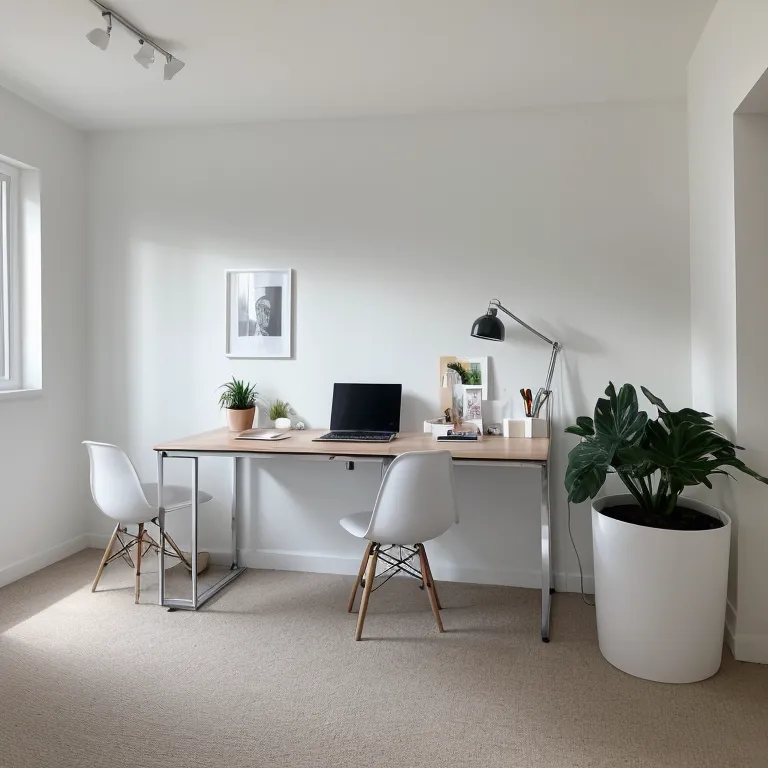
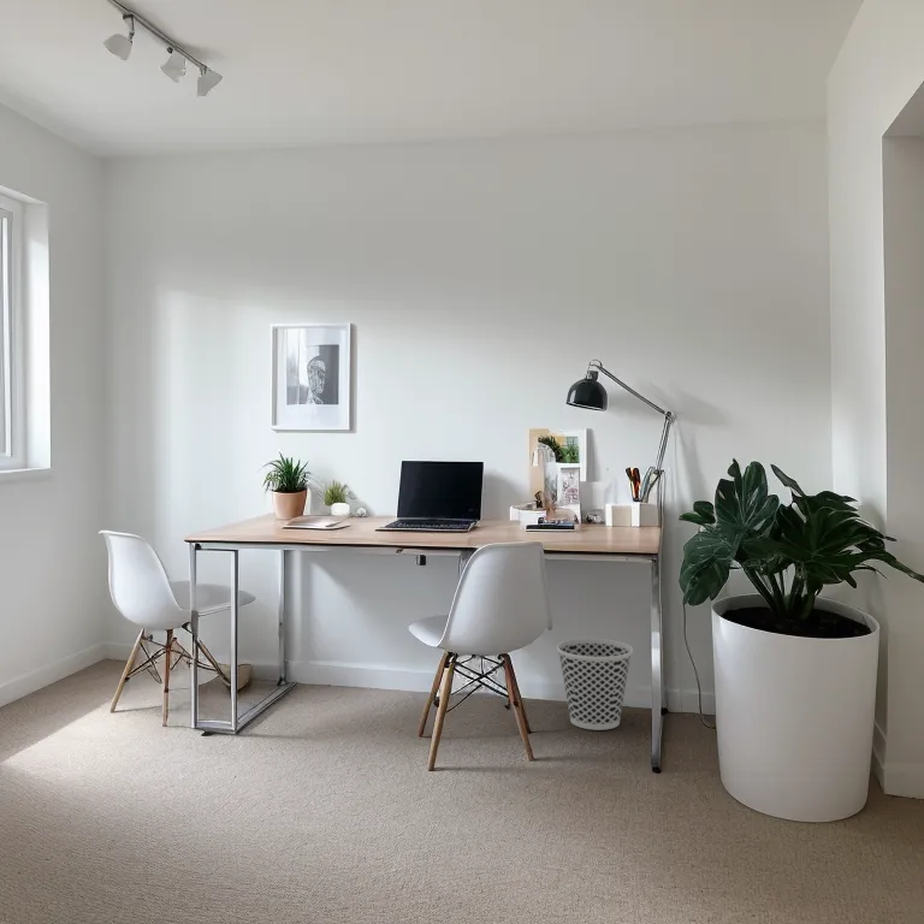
+ wastebasket (594, 683)
